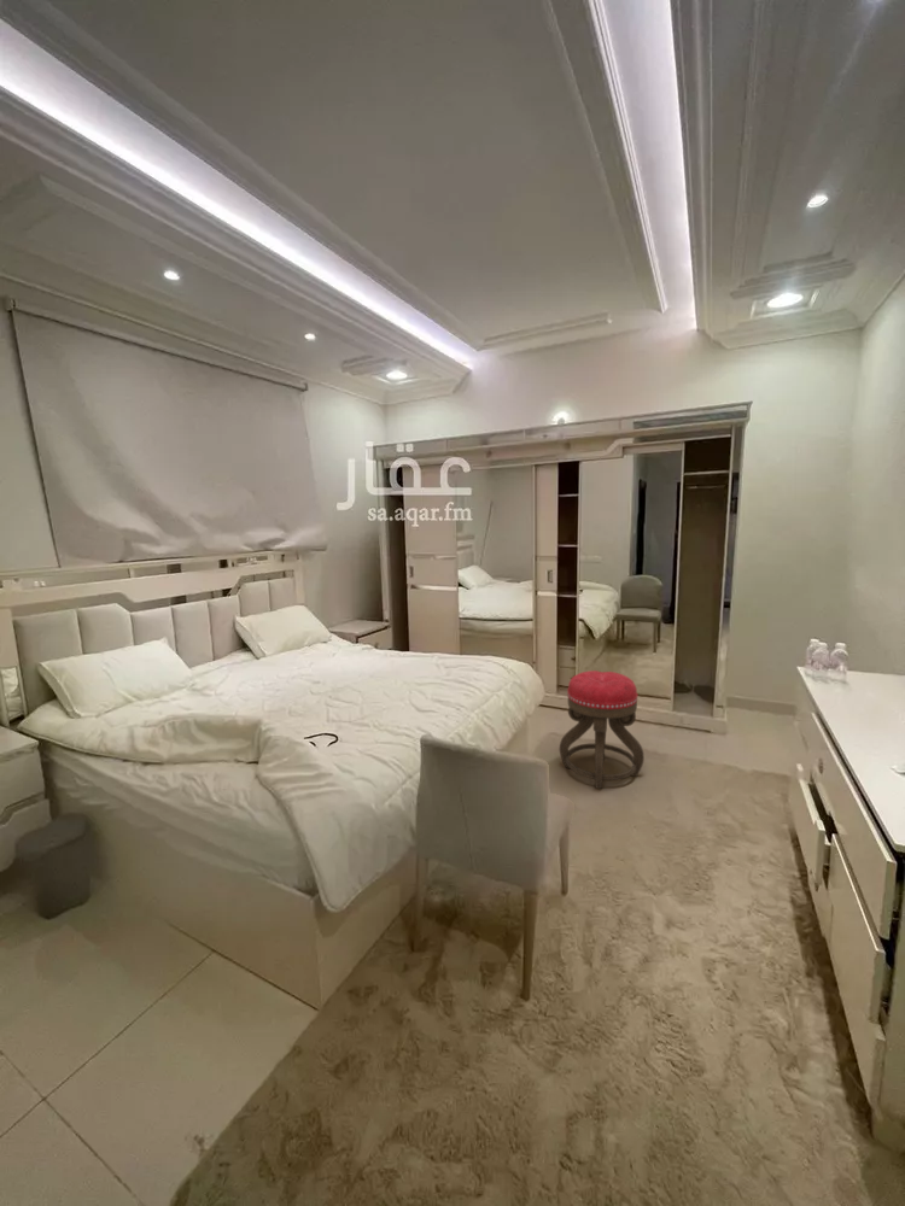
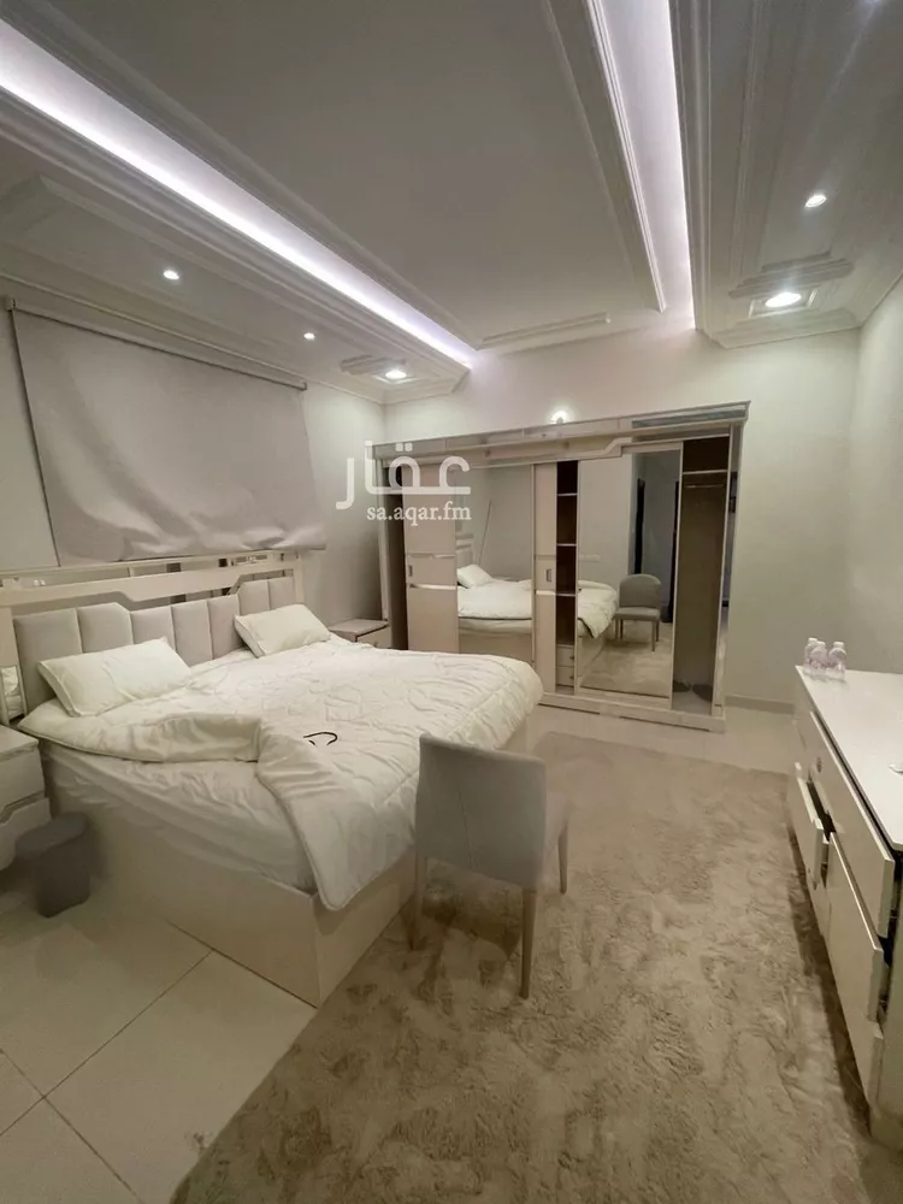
- ottoman (601, 725)
